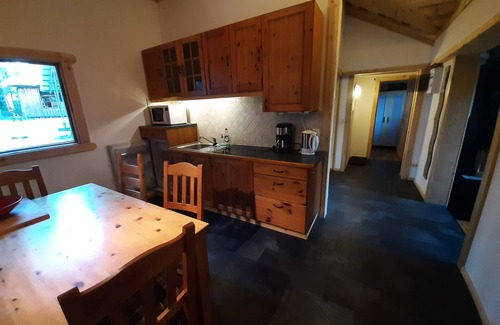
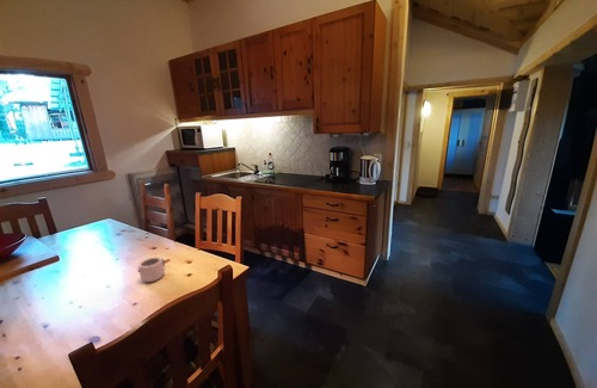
+ mug (154, 267)
